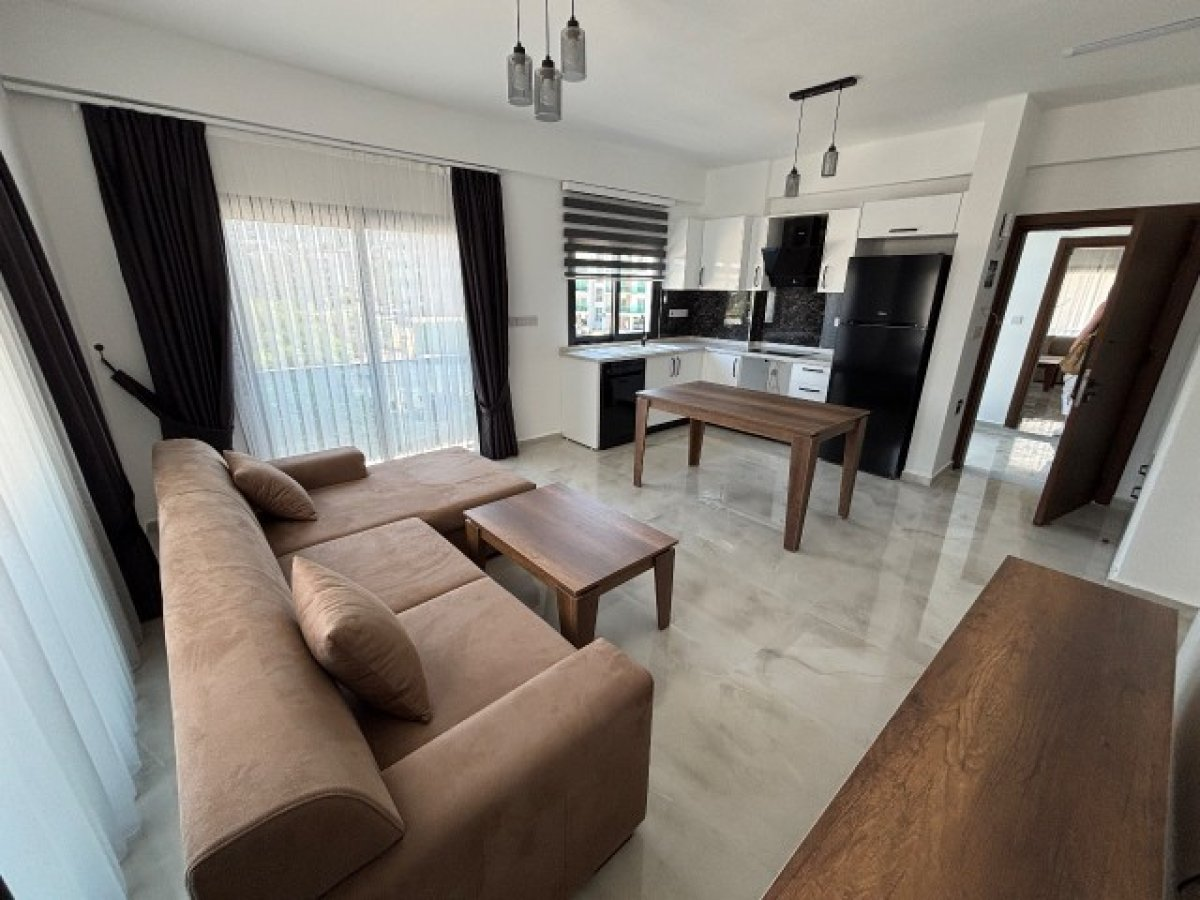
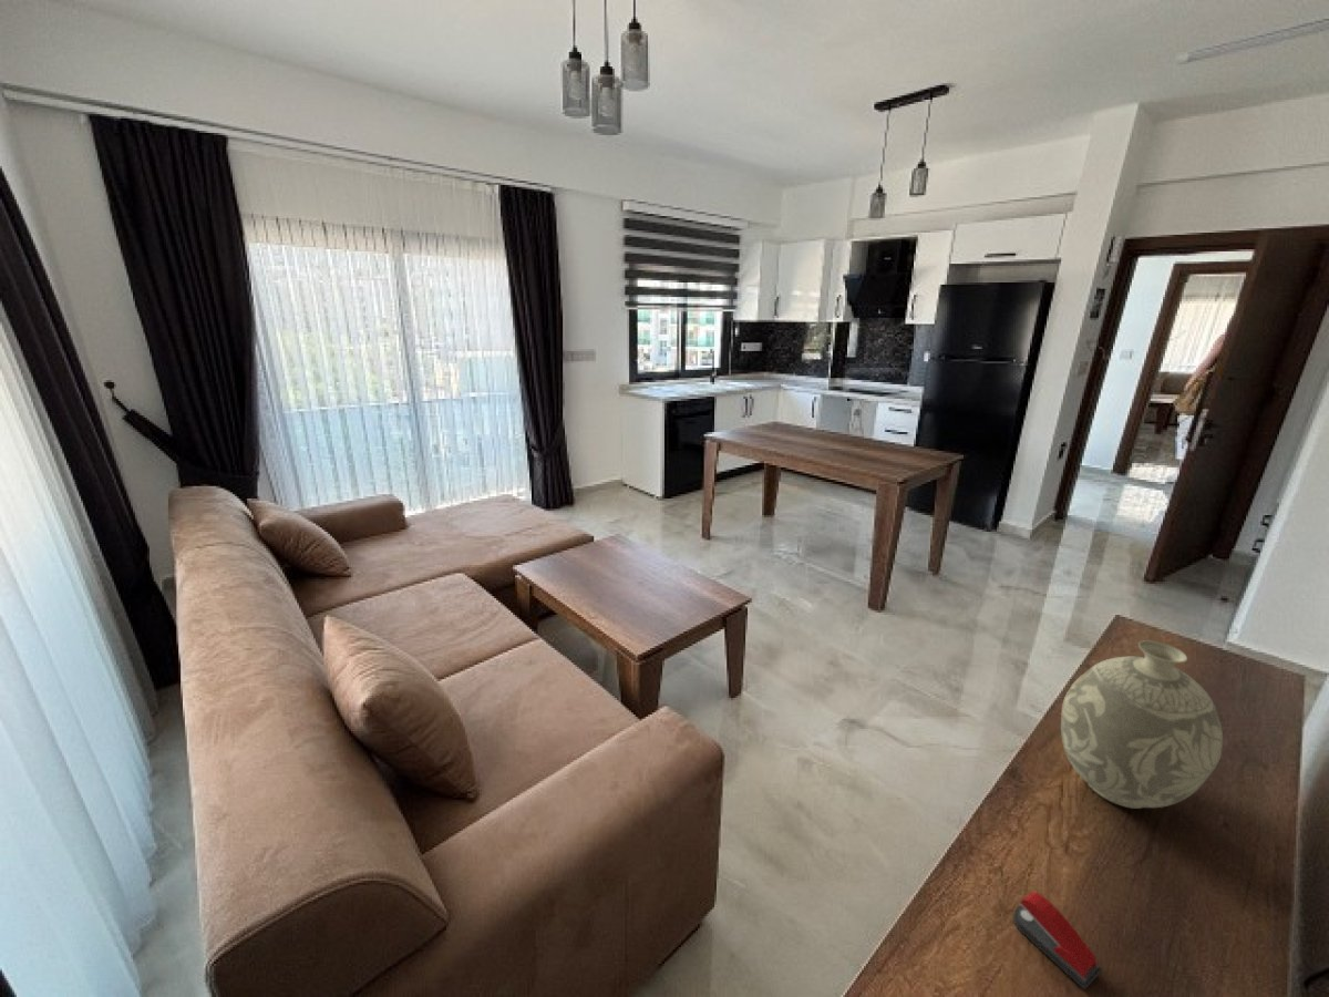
+ decorative vase (1137, 721)
+ stapler (1055, 932)
